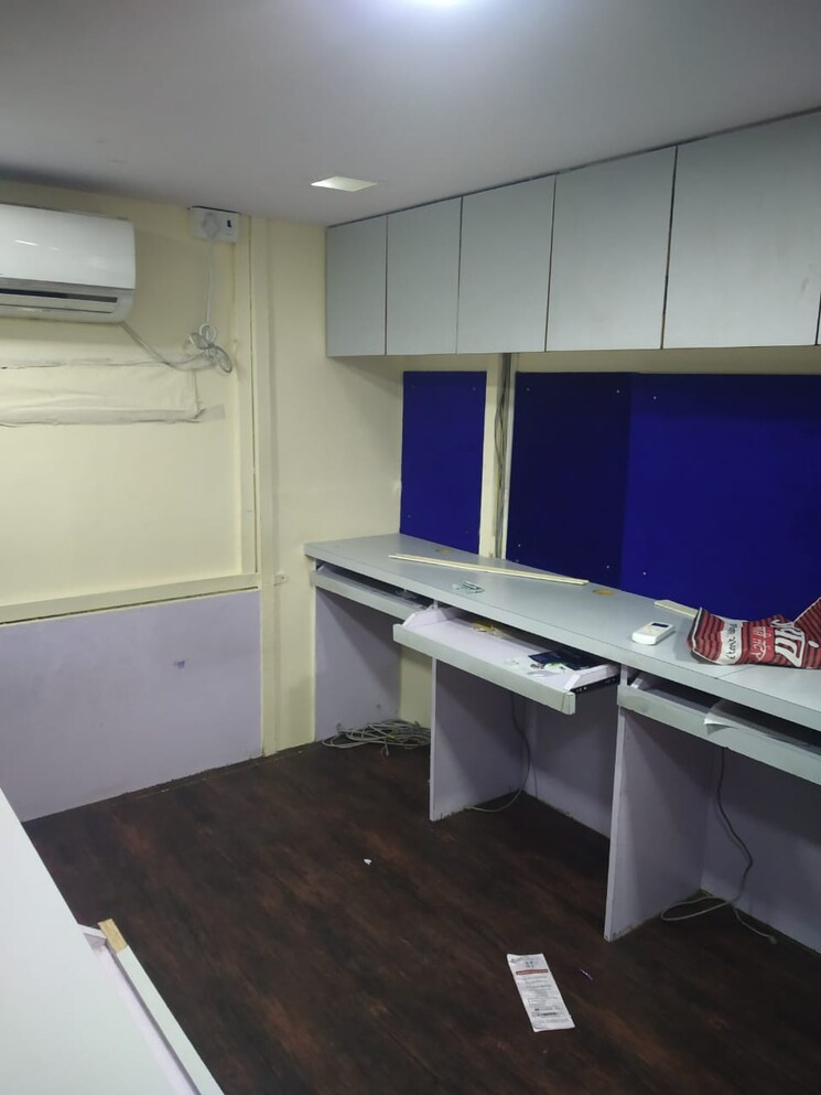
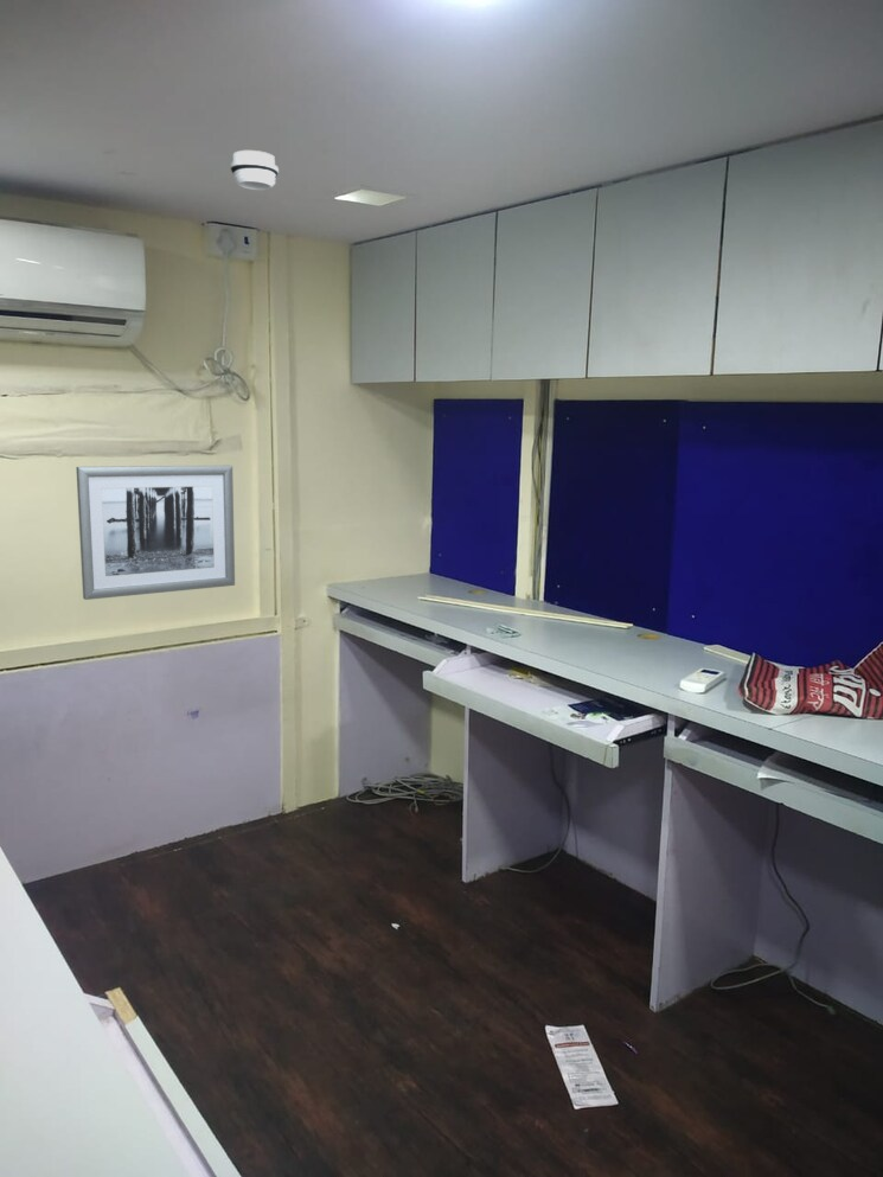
+ smoke detector (254, 171)
+ wall art (160, 530)
